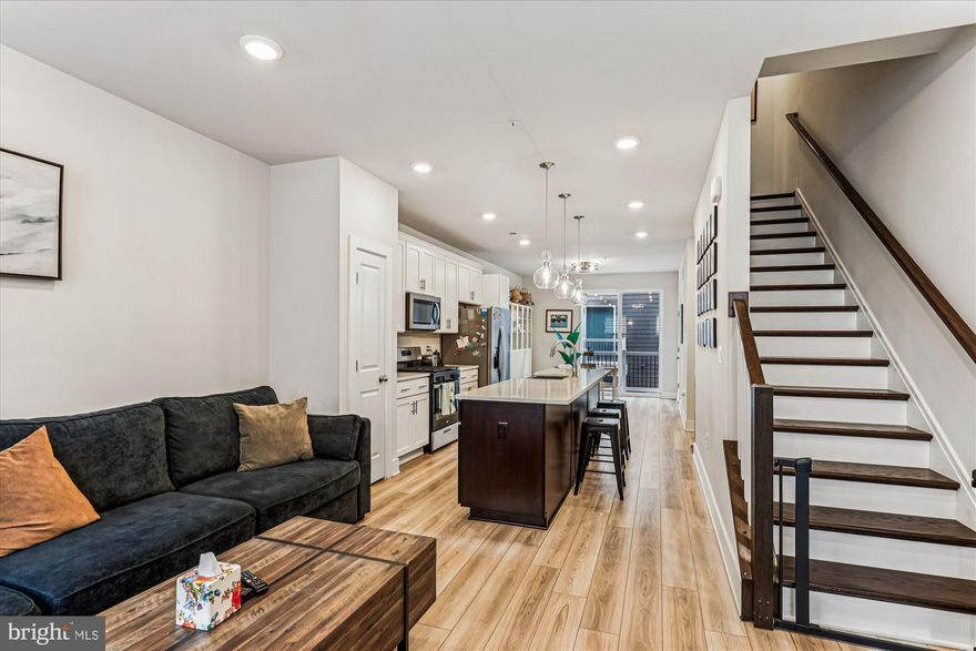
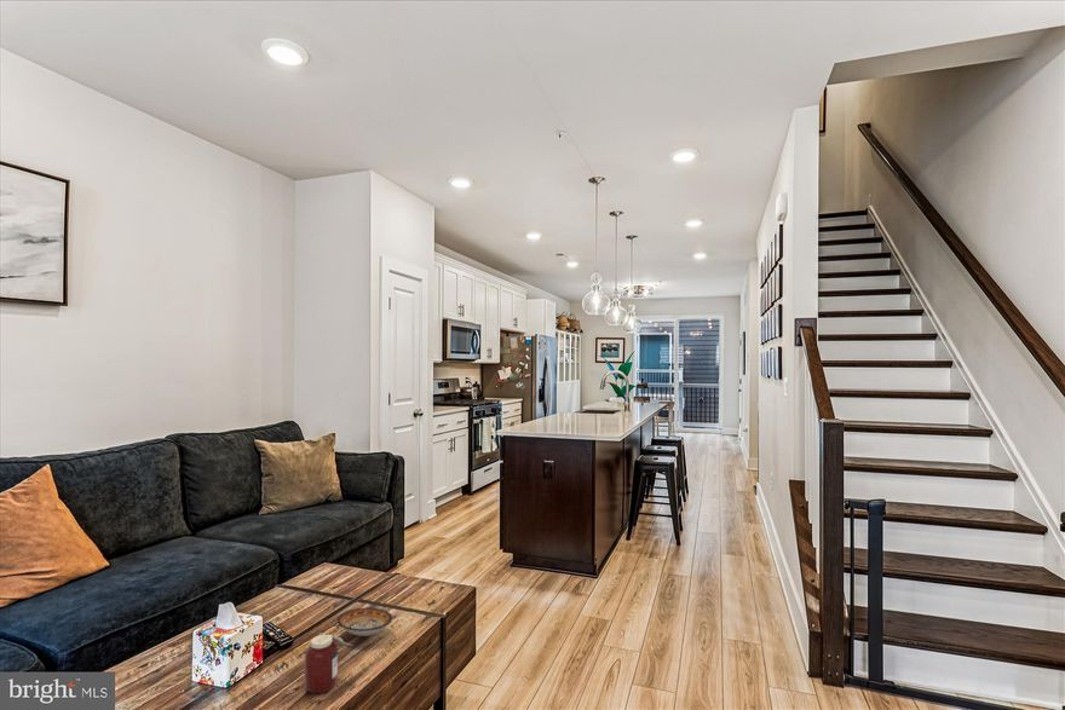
+ bowl (364, 625)
+ jar (326, 659)
